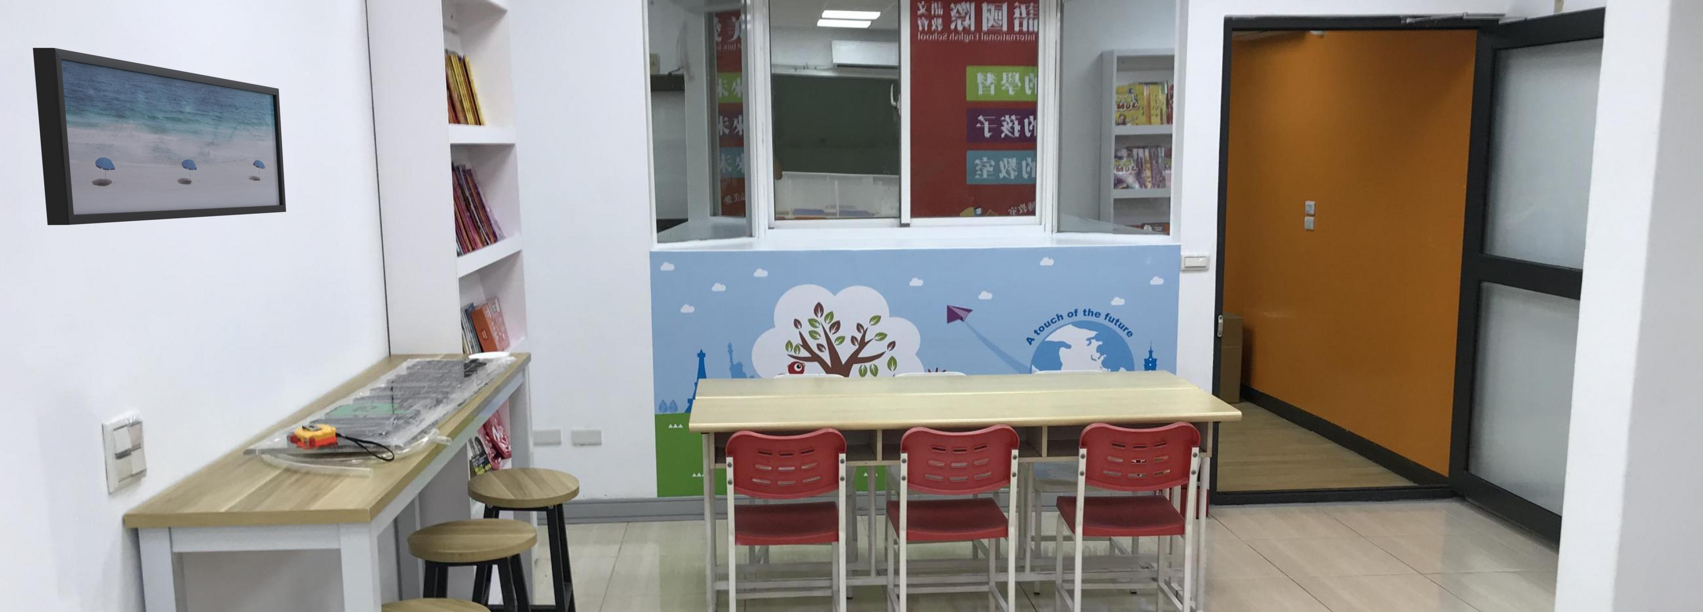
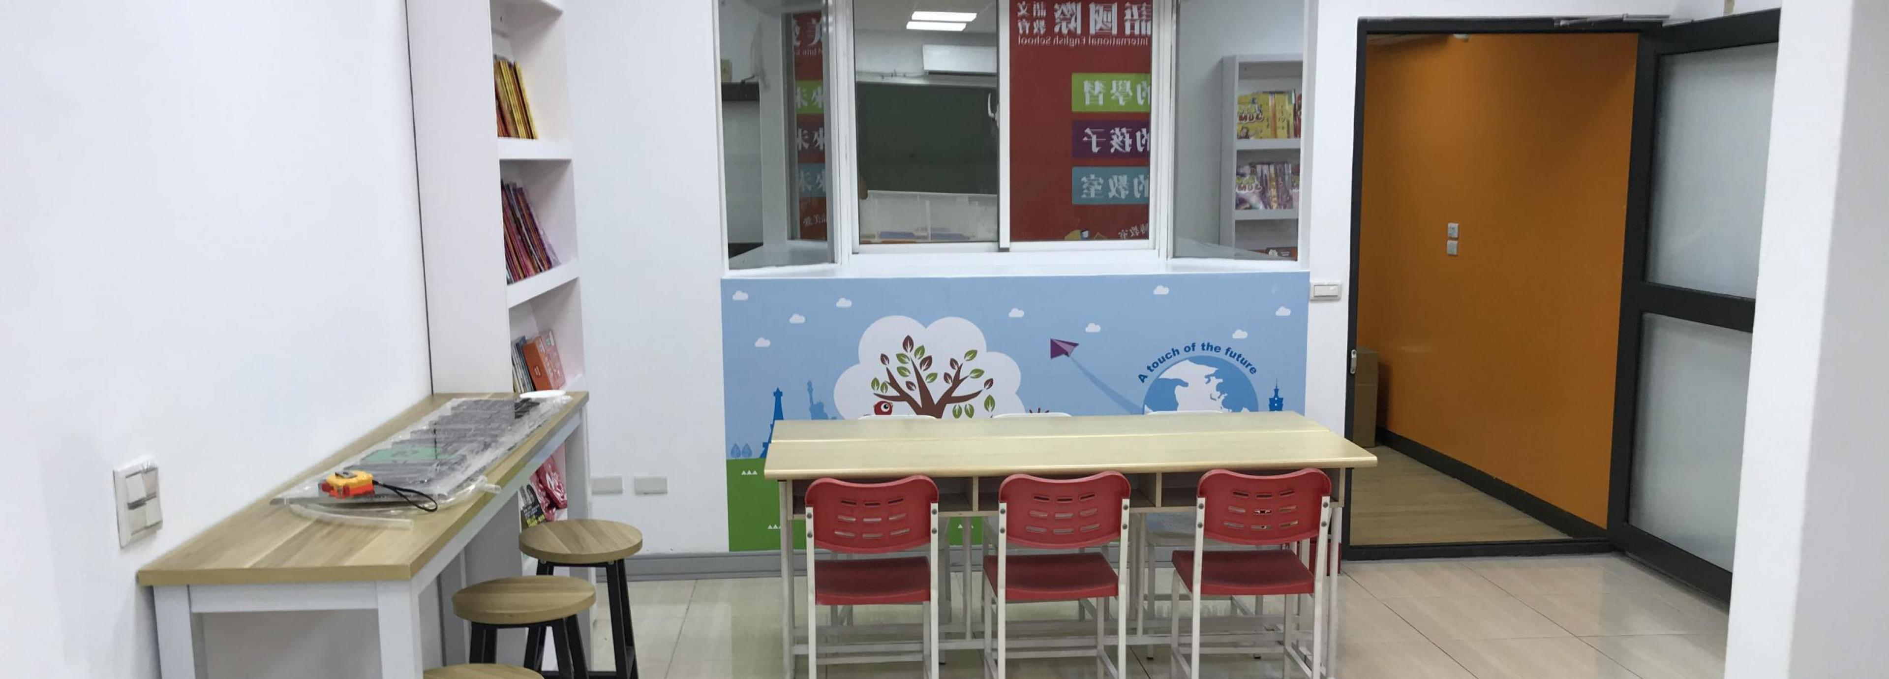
- wall art (182, 145)
